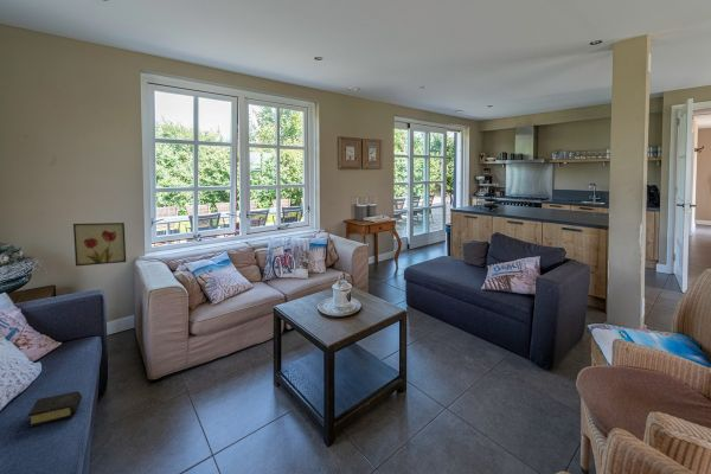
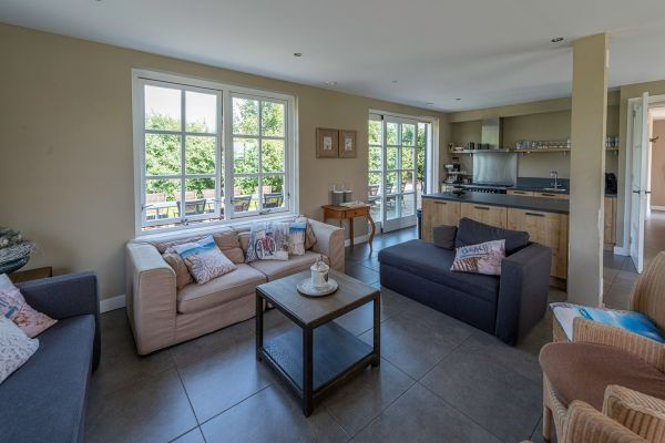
- wall art (100, 243)
- book (57, 408)
